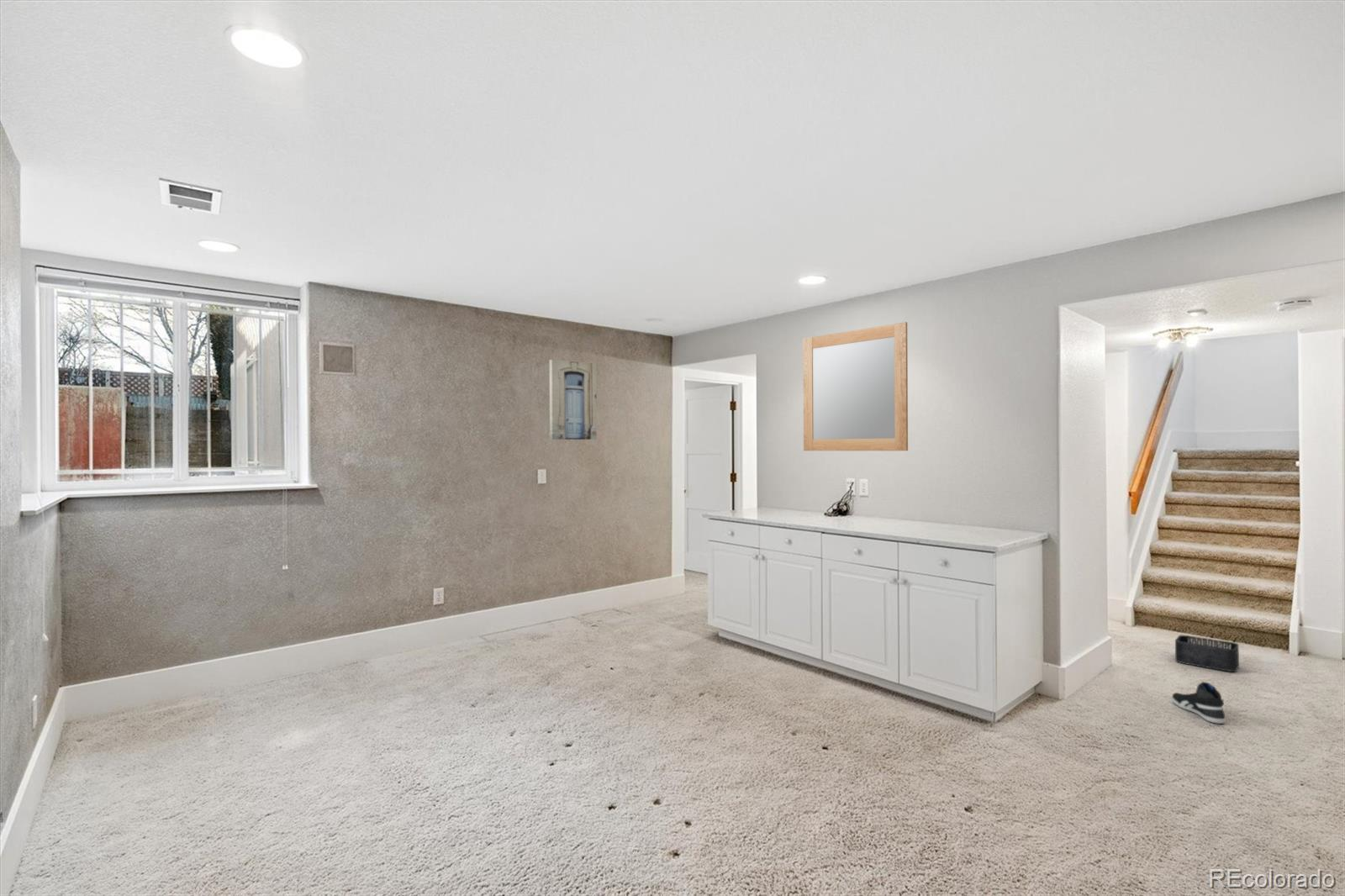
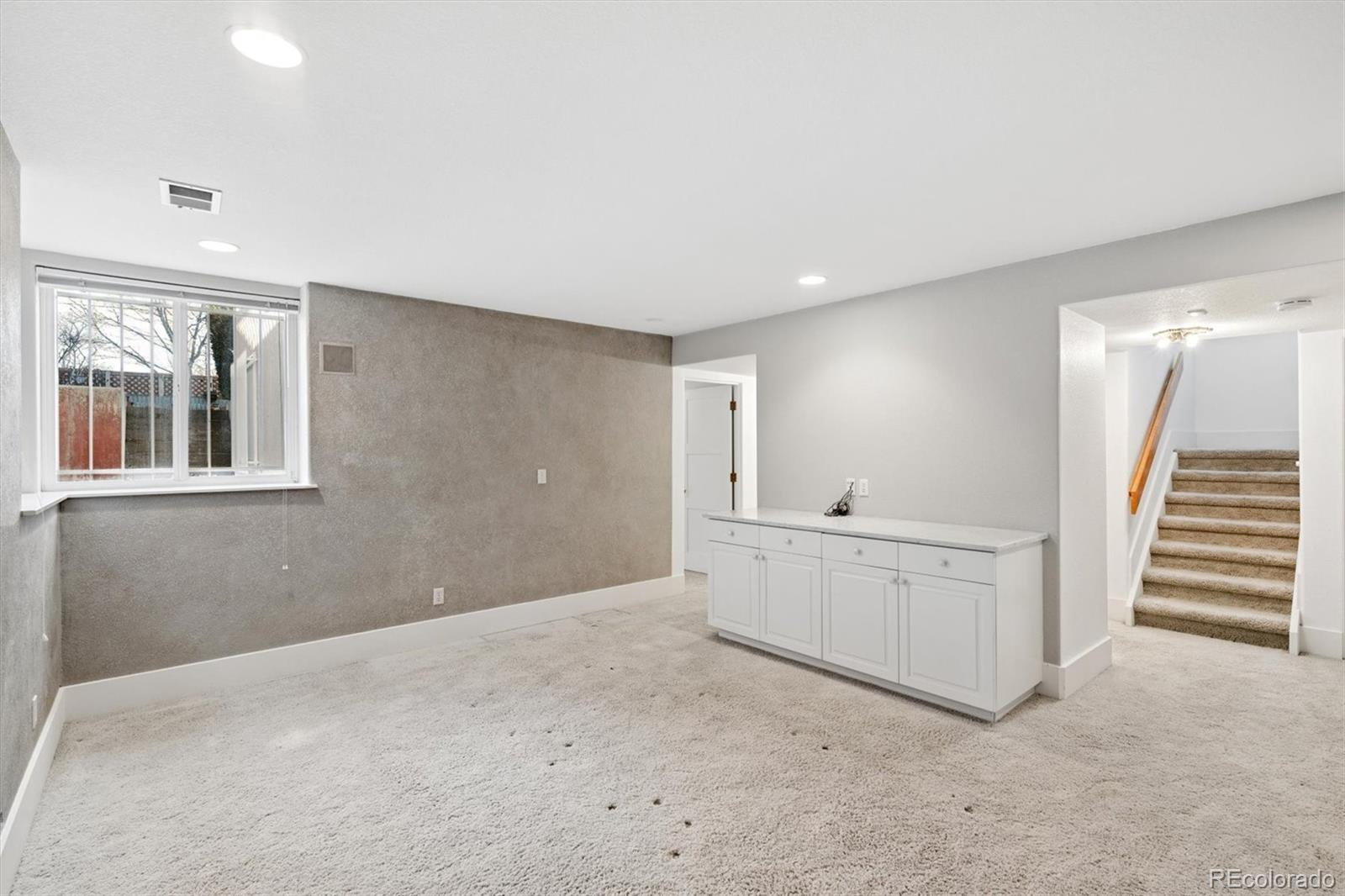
- wall art (573, 400)
- storage bin (1206, 652)
- home mirror (852, 391)
- sneaker (1199, 695)
